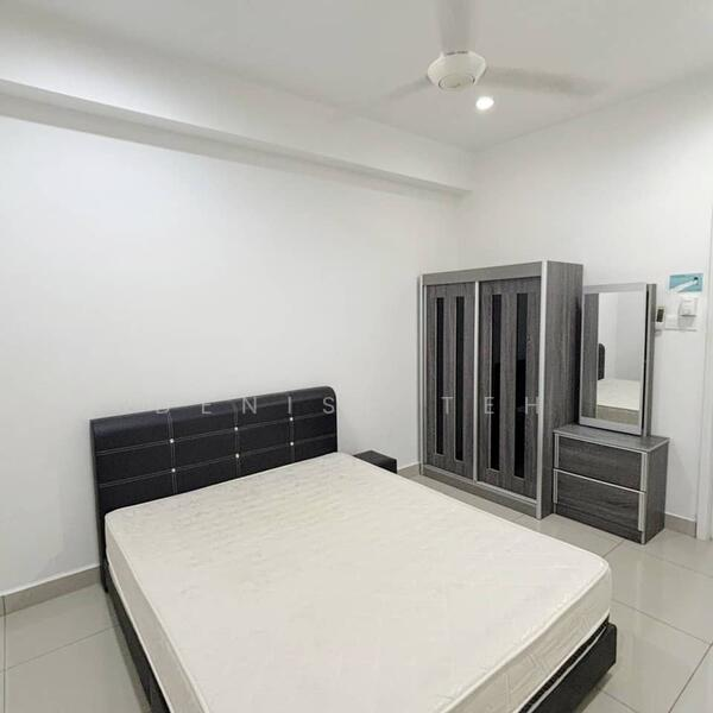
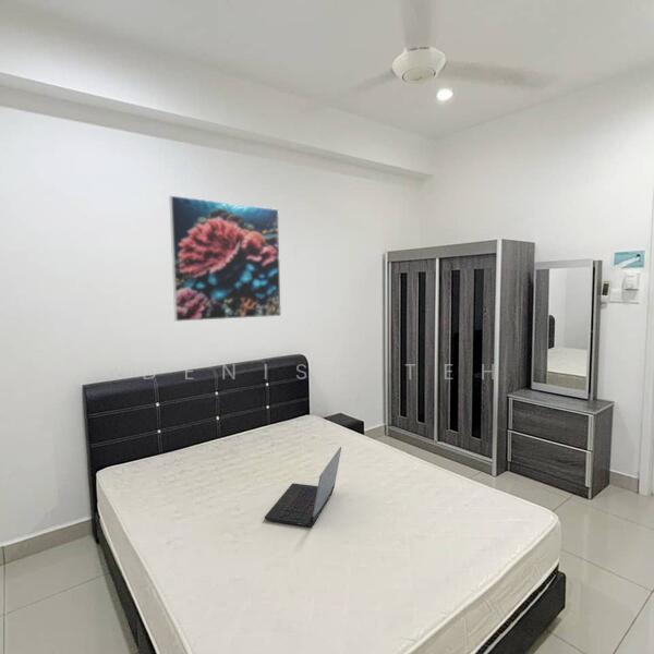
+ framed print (230, 261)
+ laptop computer (305, 485)
